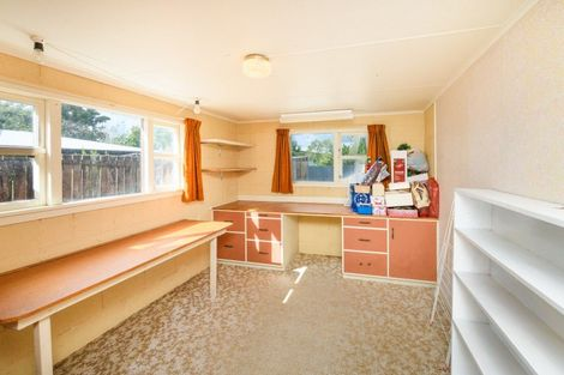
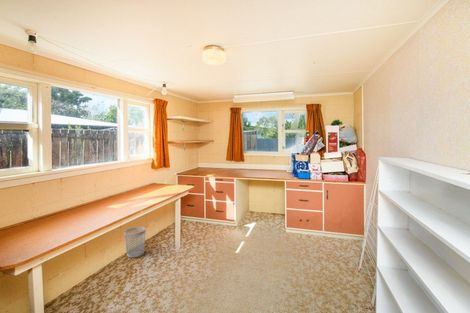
+ wastebasket (135, 242)
